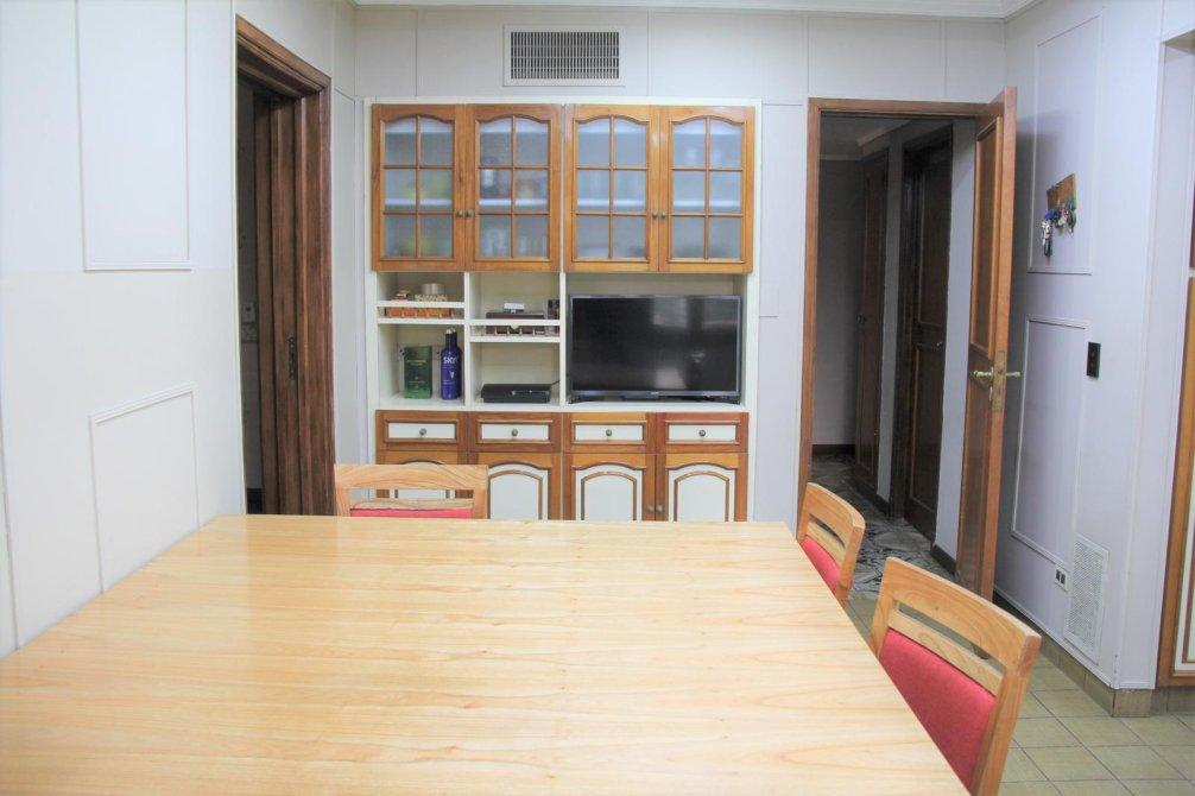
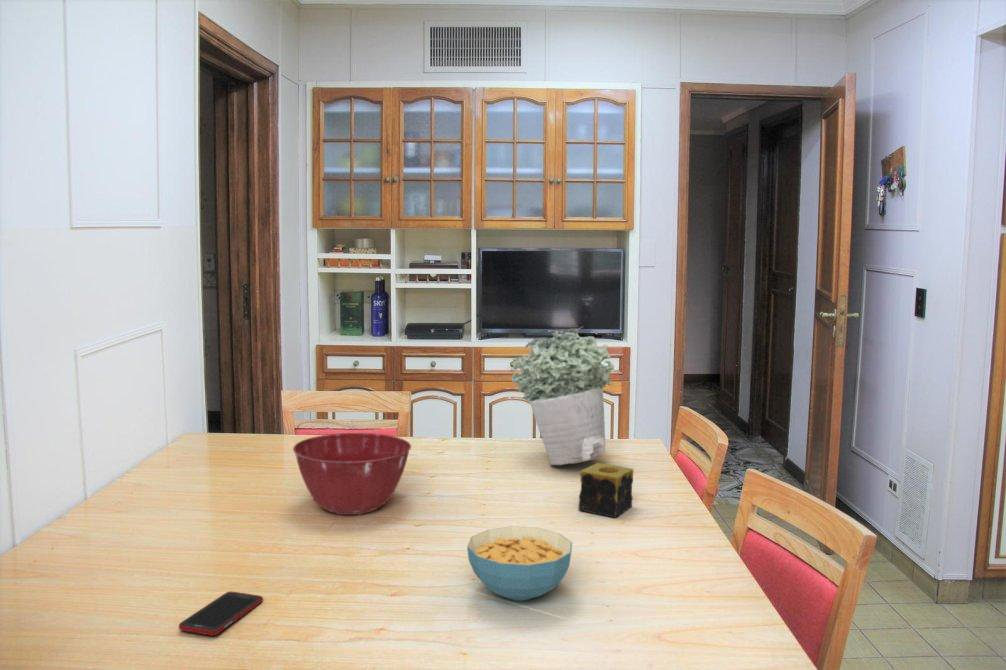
+ candle (606, 489)
+ potted plant (562, 394)
+ cell phone (222, 612)
+ mixing bowl (353, 475)
+ cereal bowl (519, 569)
